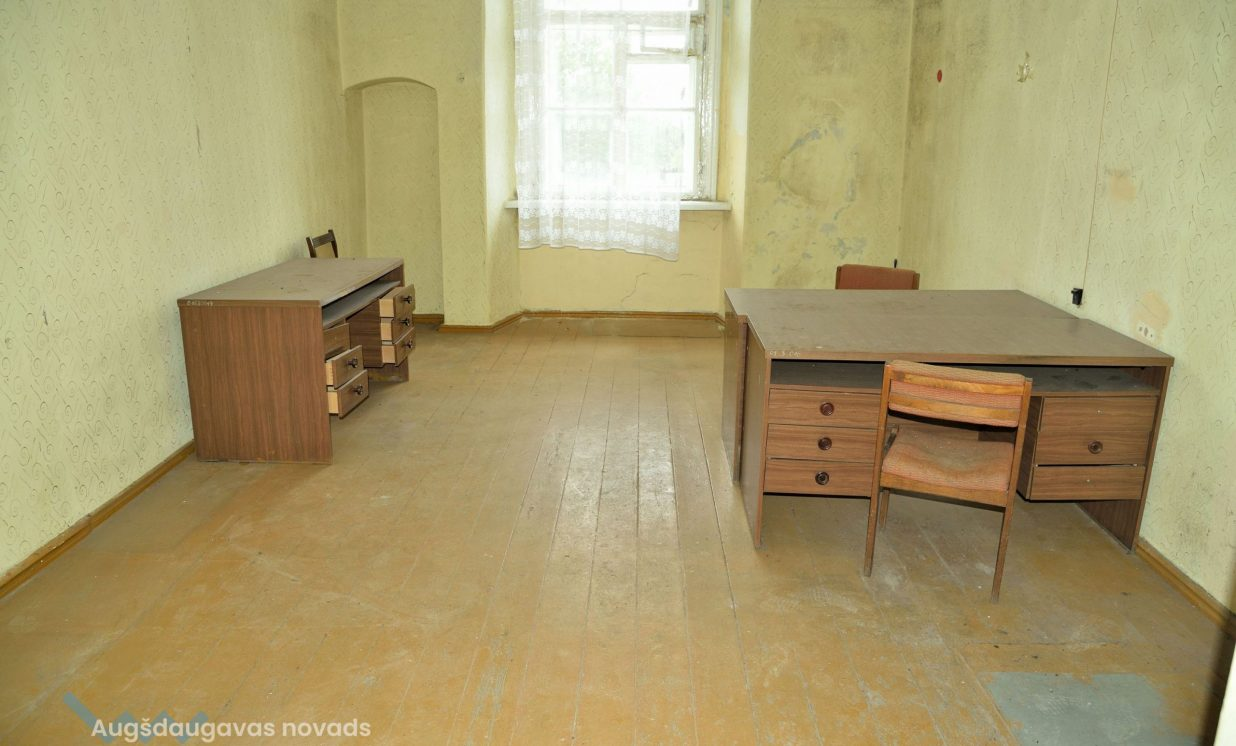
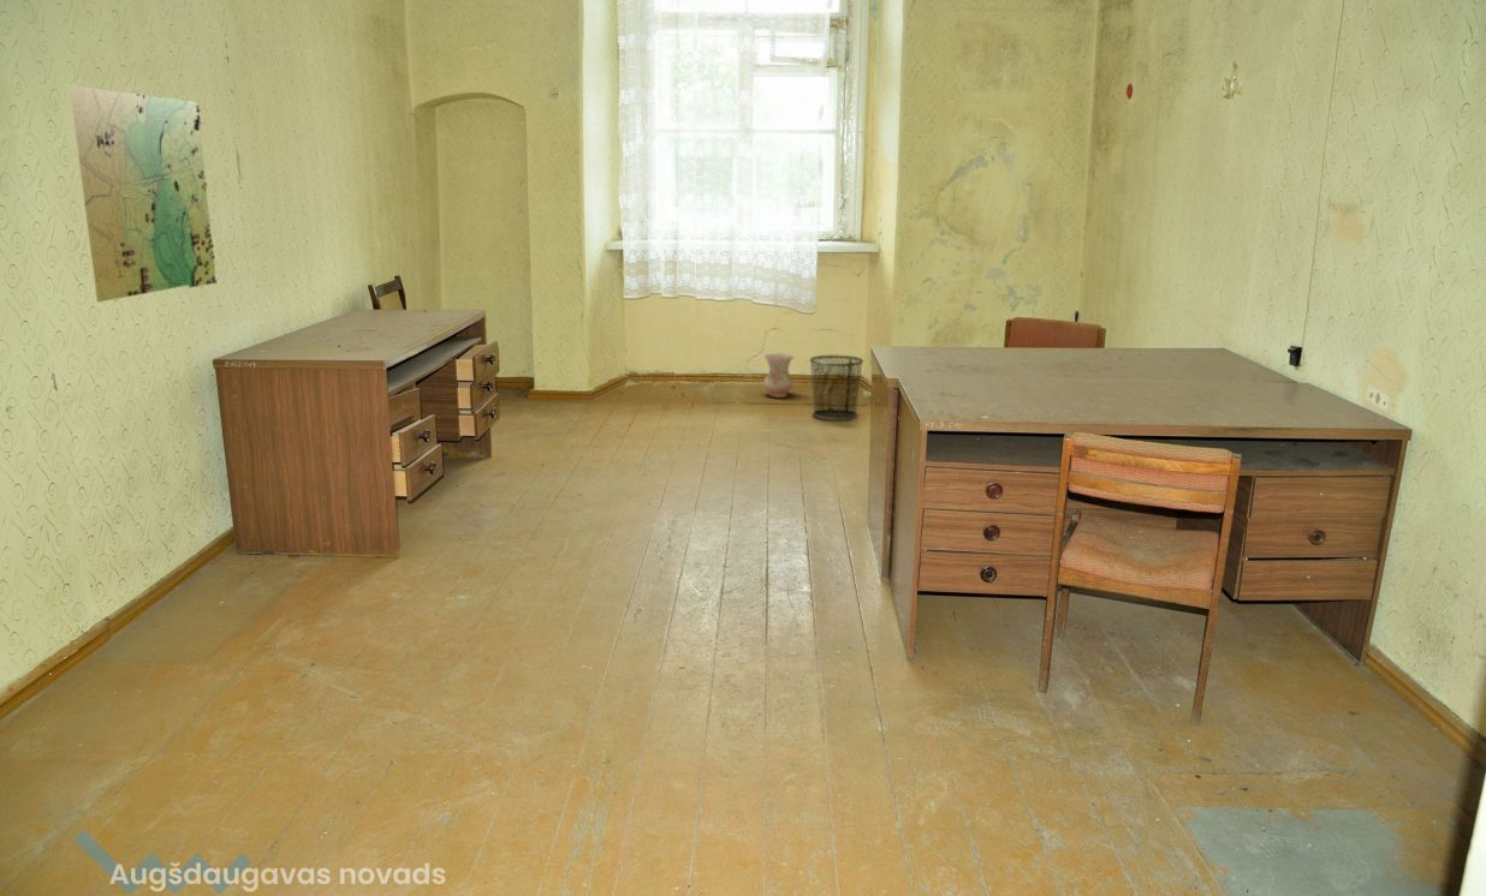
+ waste bin (836, 387)
+ ceramic jug (778, 374)
+ map (151, 196)
